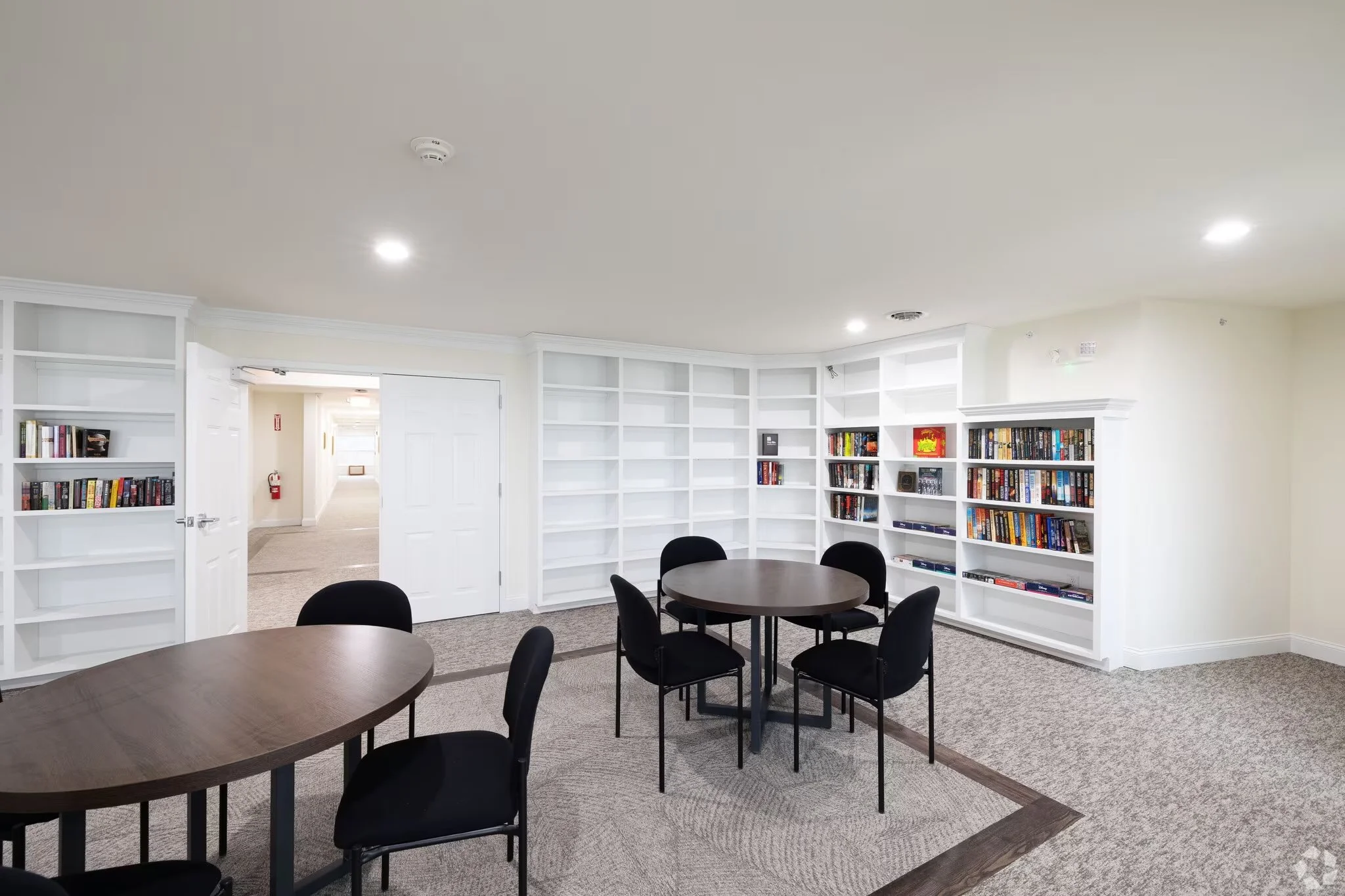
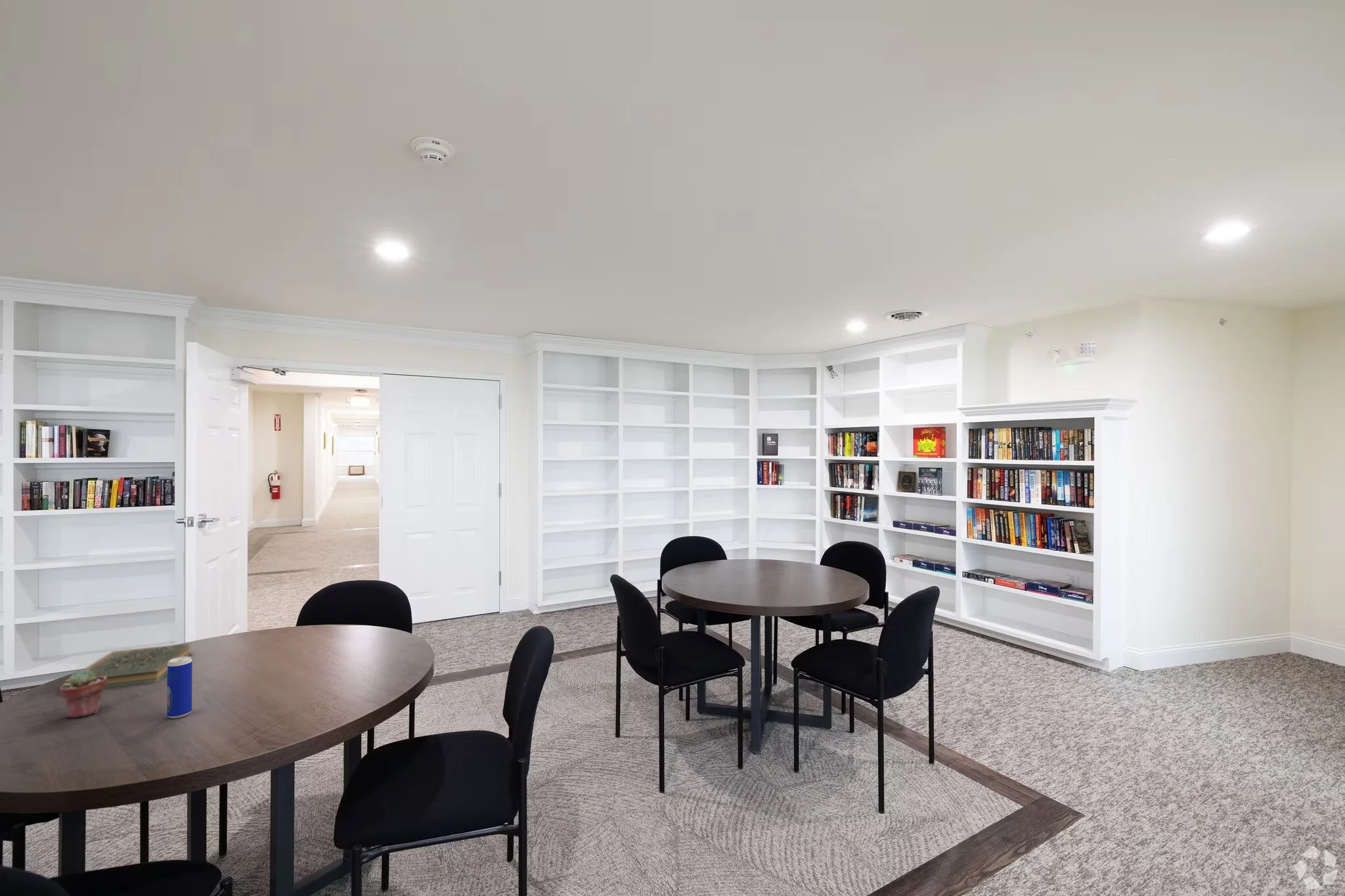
+ potted succulent (83, 691)
+ beverage can (179, 687)
+ book (134, 666)
